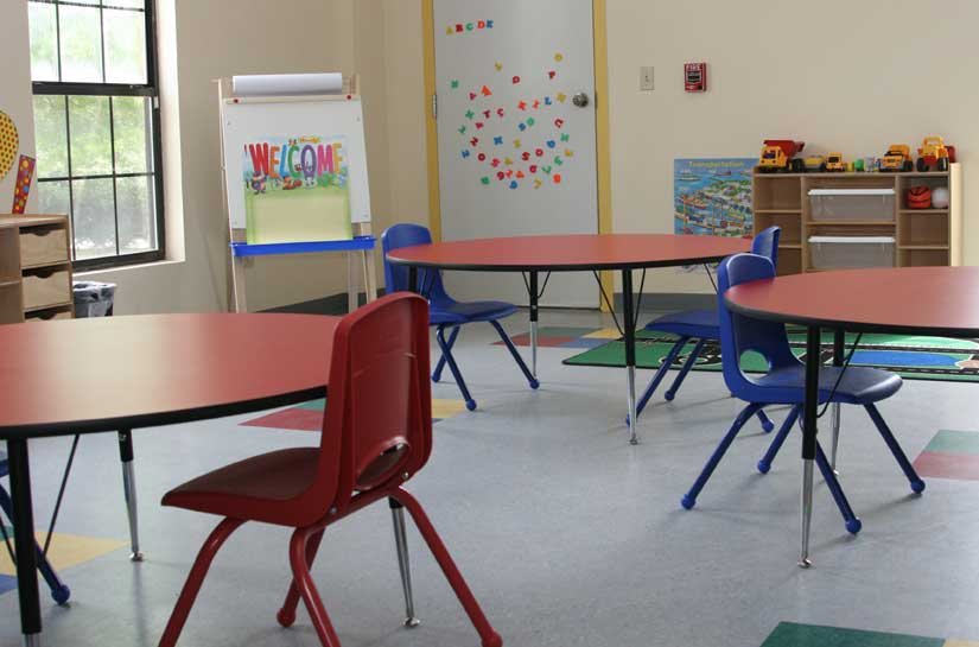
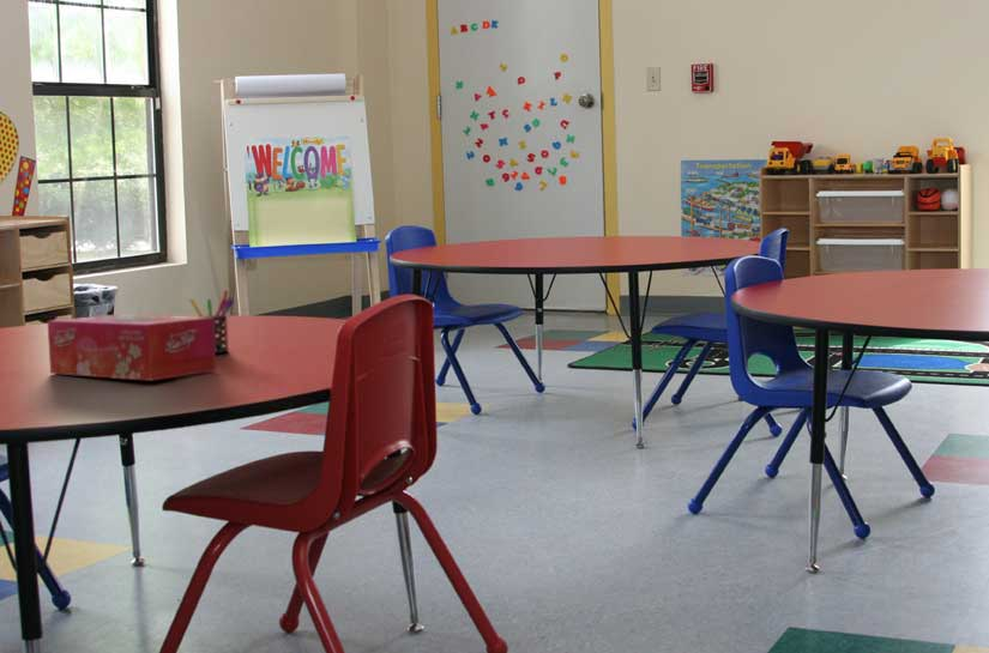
+ pen holder (213, 321)
+ tissue box (131, 345)
